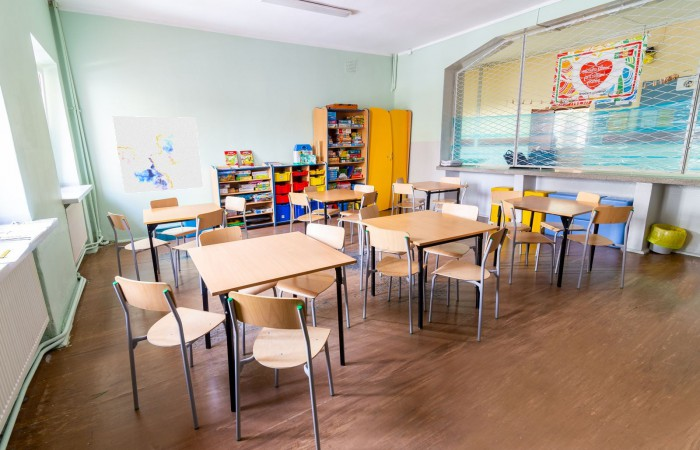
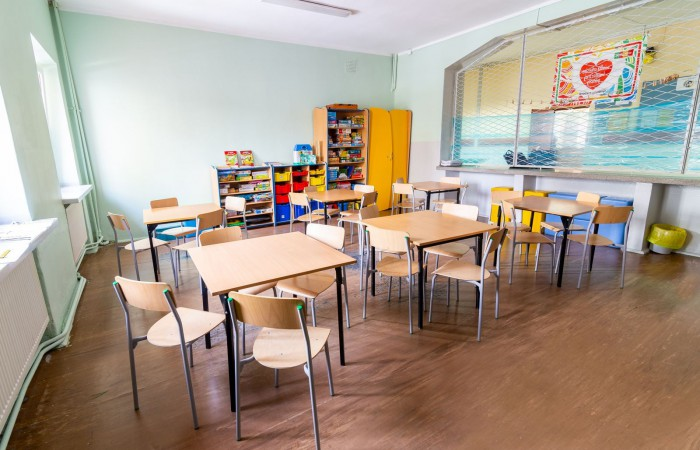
- wall art (161, 154)
